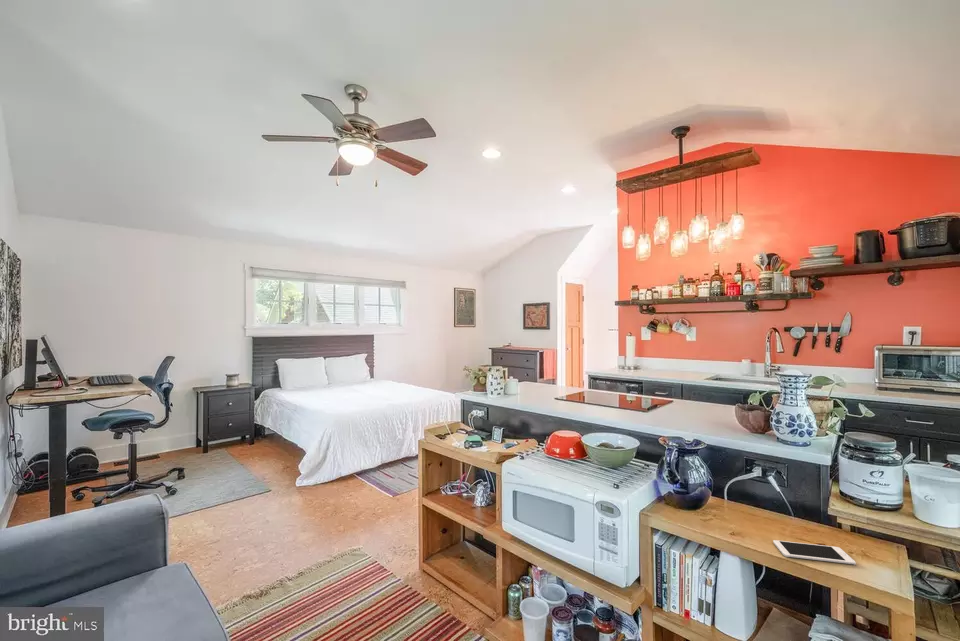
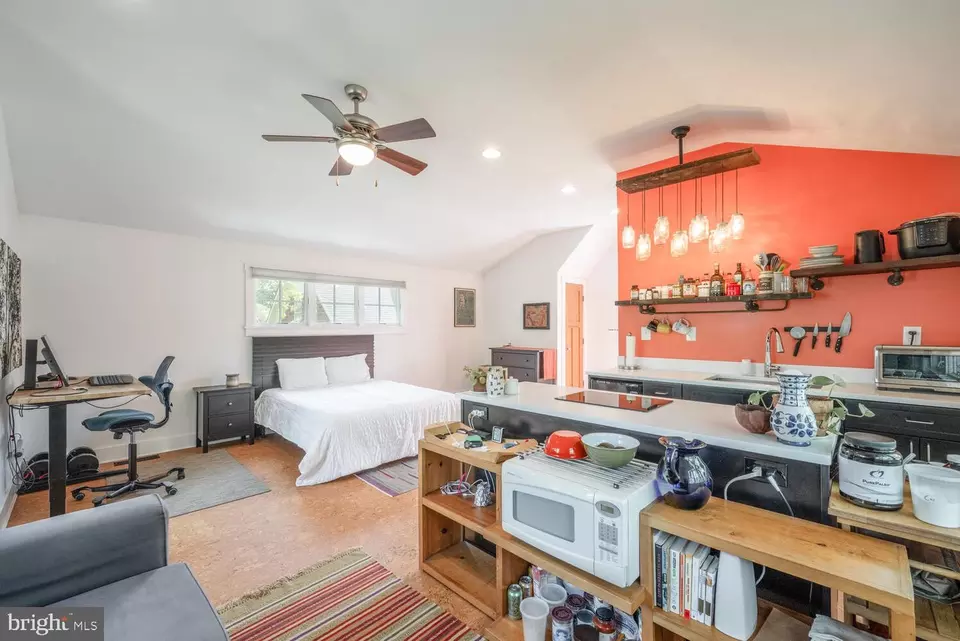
- cell phone (812, 551)
